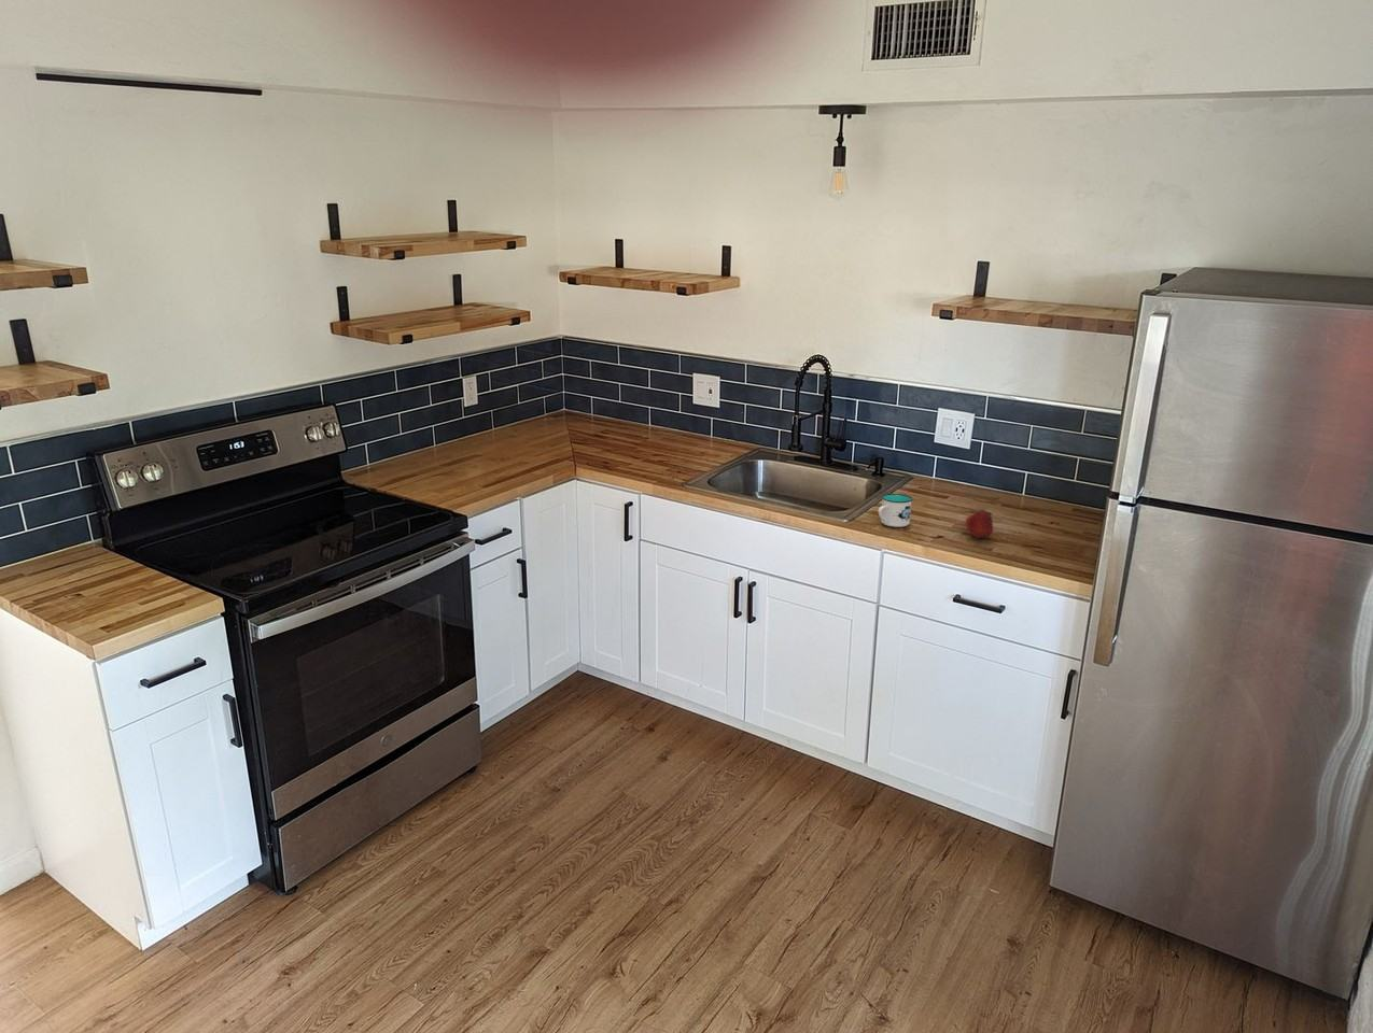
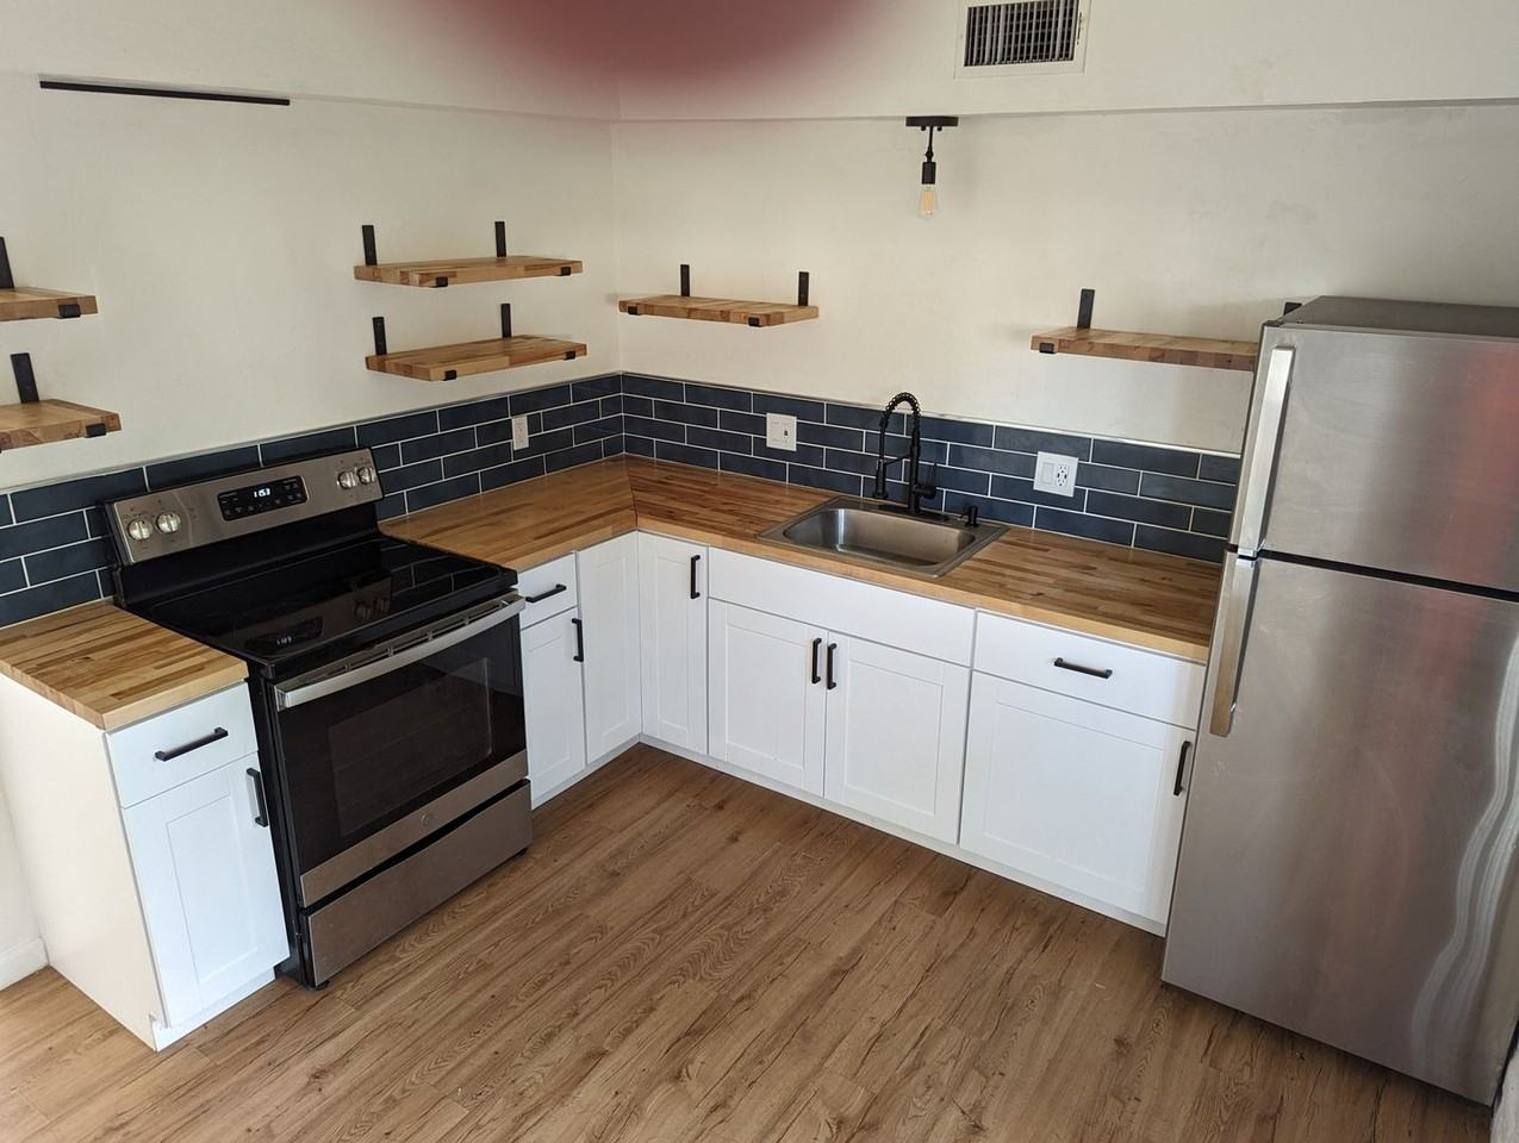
- apple (979, 524)
- mug (892, 510)
